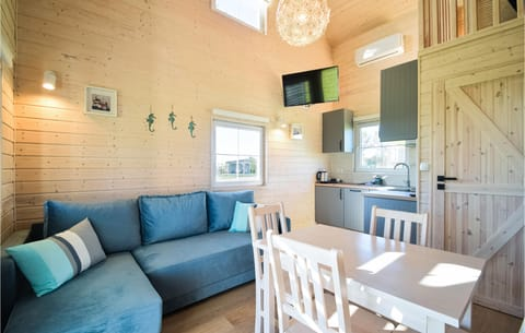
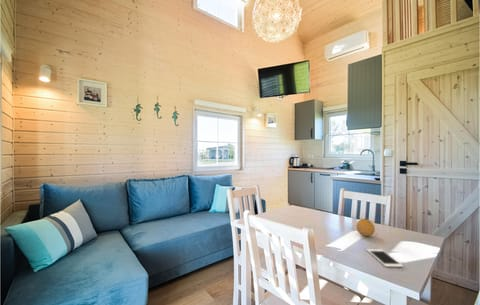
+ fruit (365, 227)
+ cell phone (383, 257)
